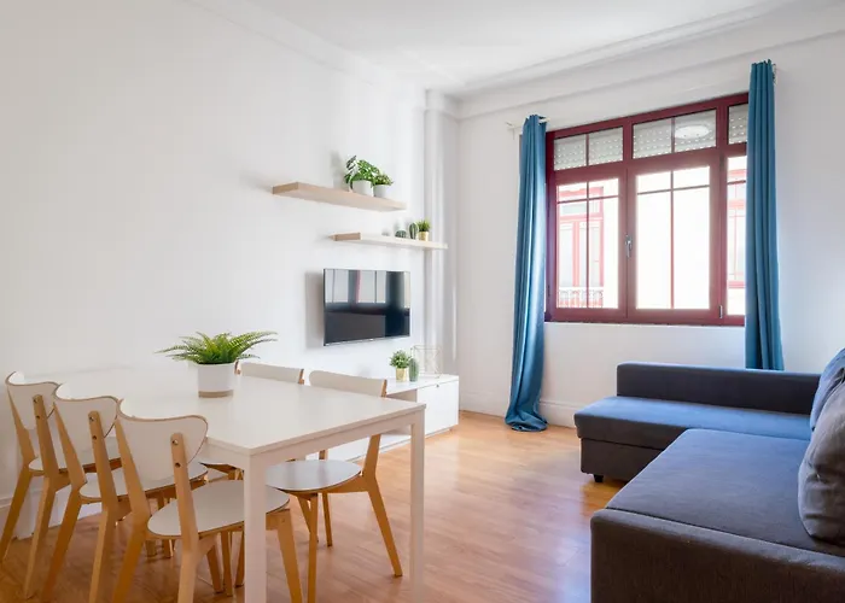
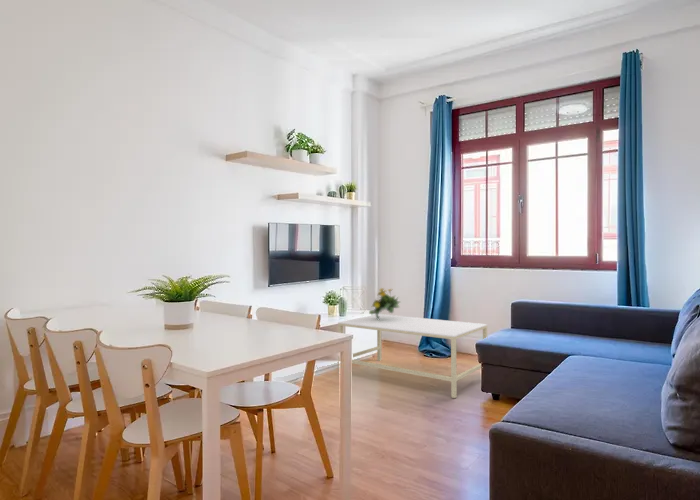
+ flowering plant (386, 303)
+ coffee table (412, 334)
